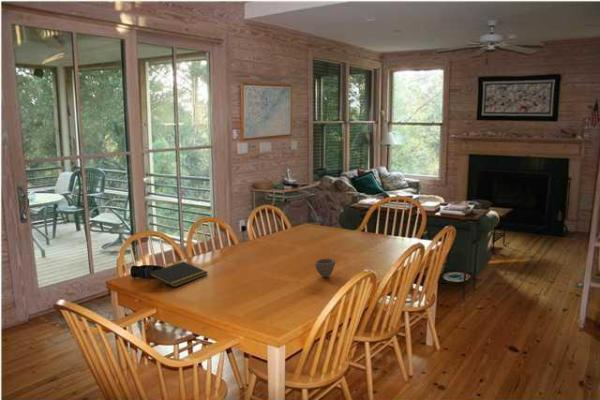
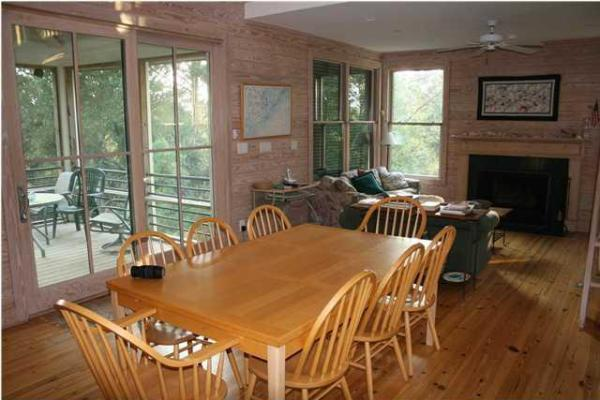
- cup (326, 267)
- notepad (179, 273)
